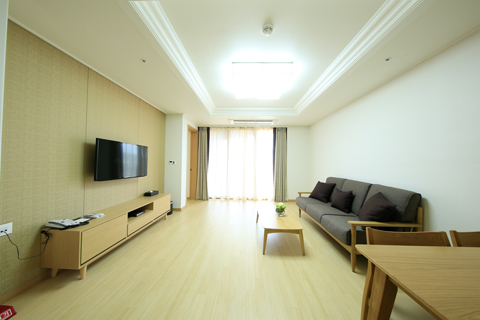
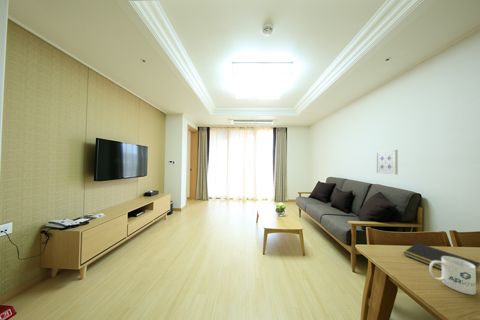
+ wall art (386, 162)
+ notepad (438, 258)
+ mug (452, 272)
